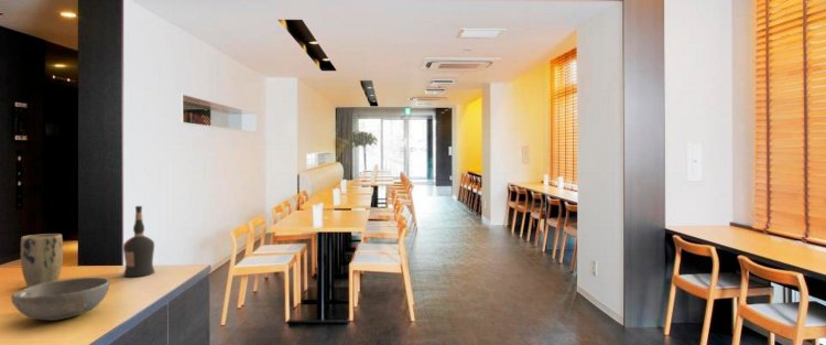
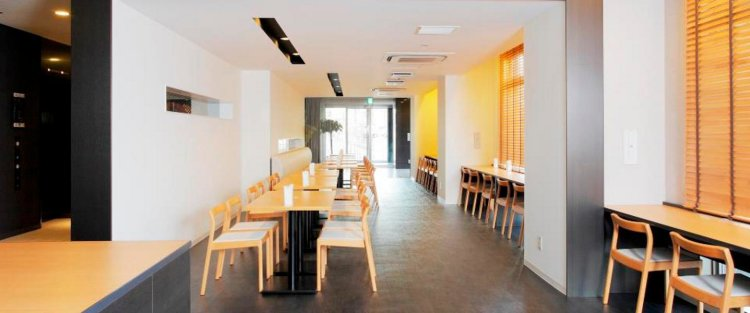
- liquor bottle (139, 239)
- bowl (64, 300)
- plant pot (42, 260)
